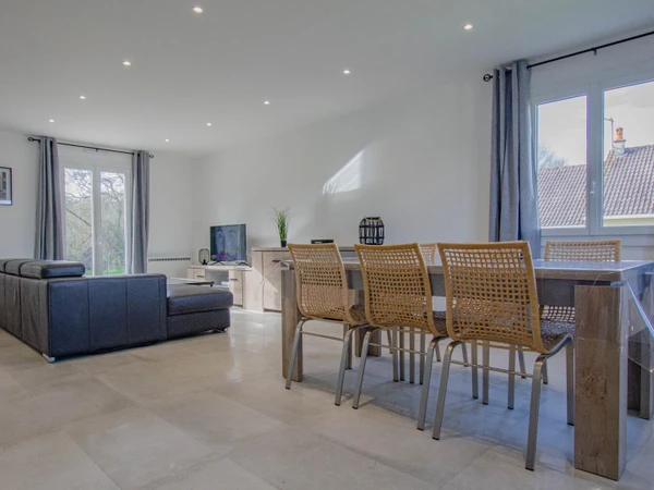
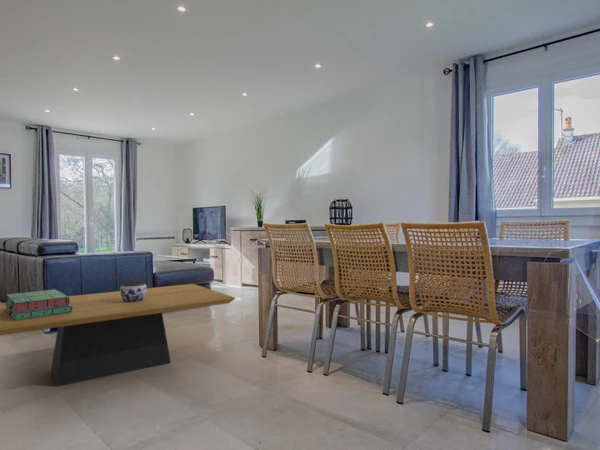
+ stack of books (37, 302)
+ jar (133, 291)
+ coffee table (112, 333)
